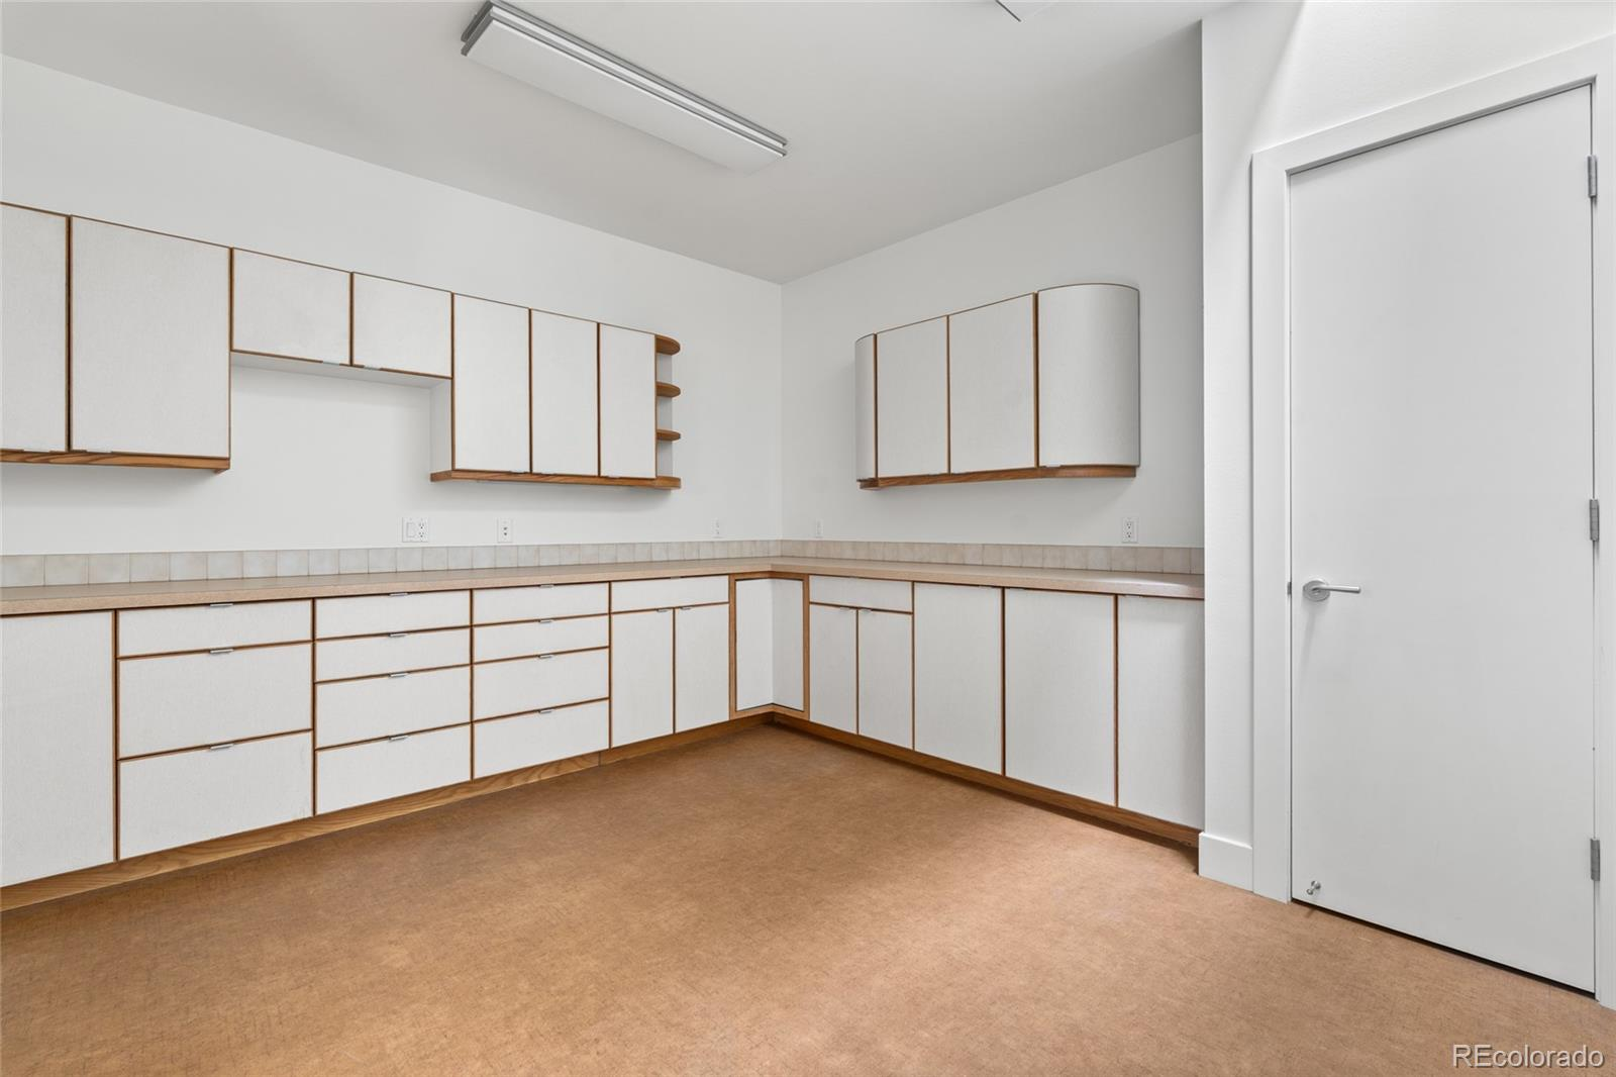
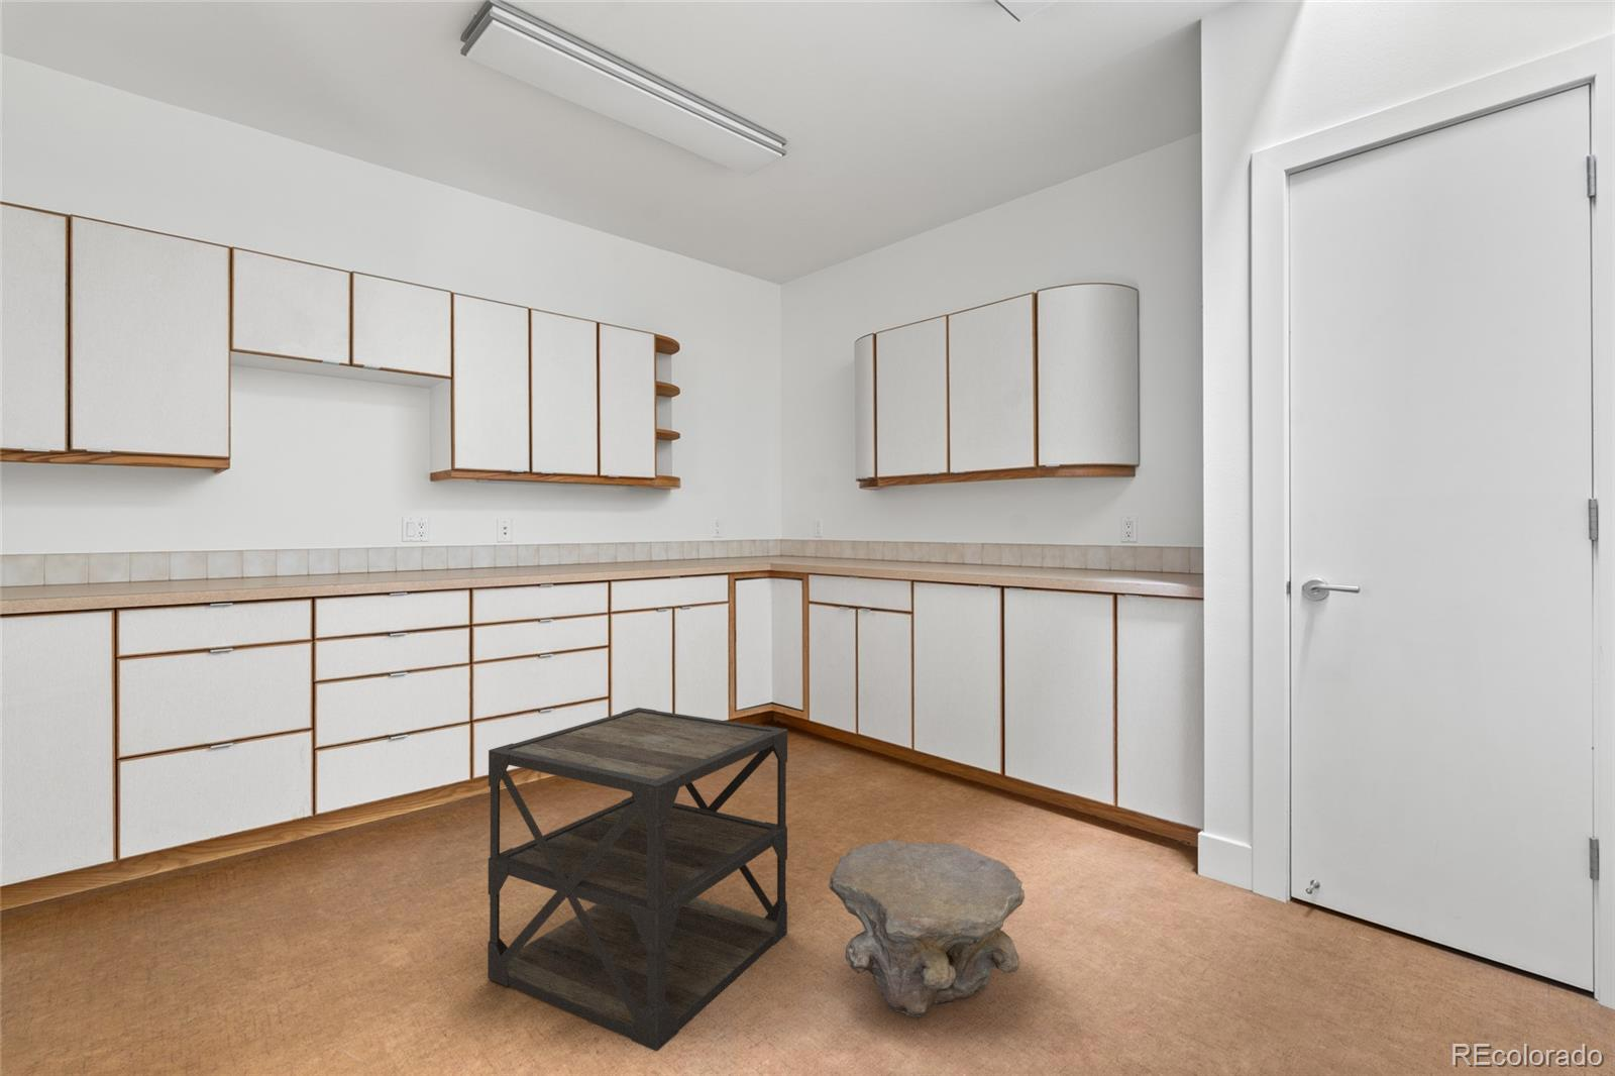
+ stool (923, 927)
+ side table (645, 847)
